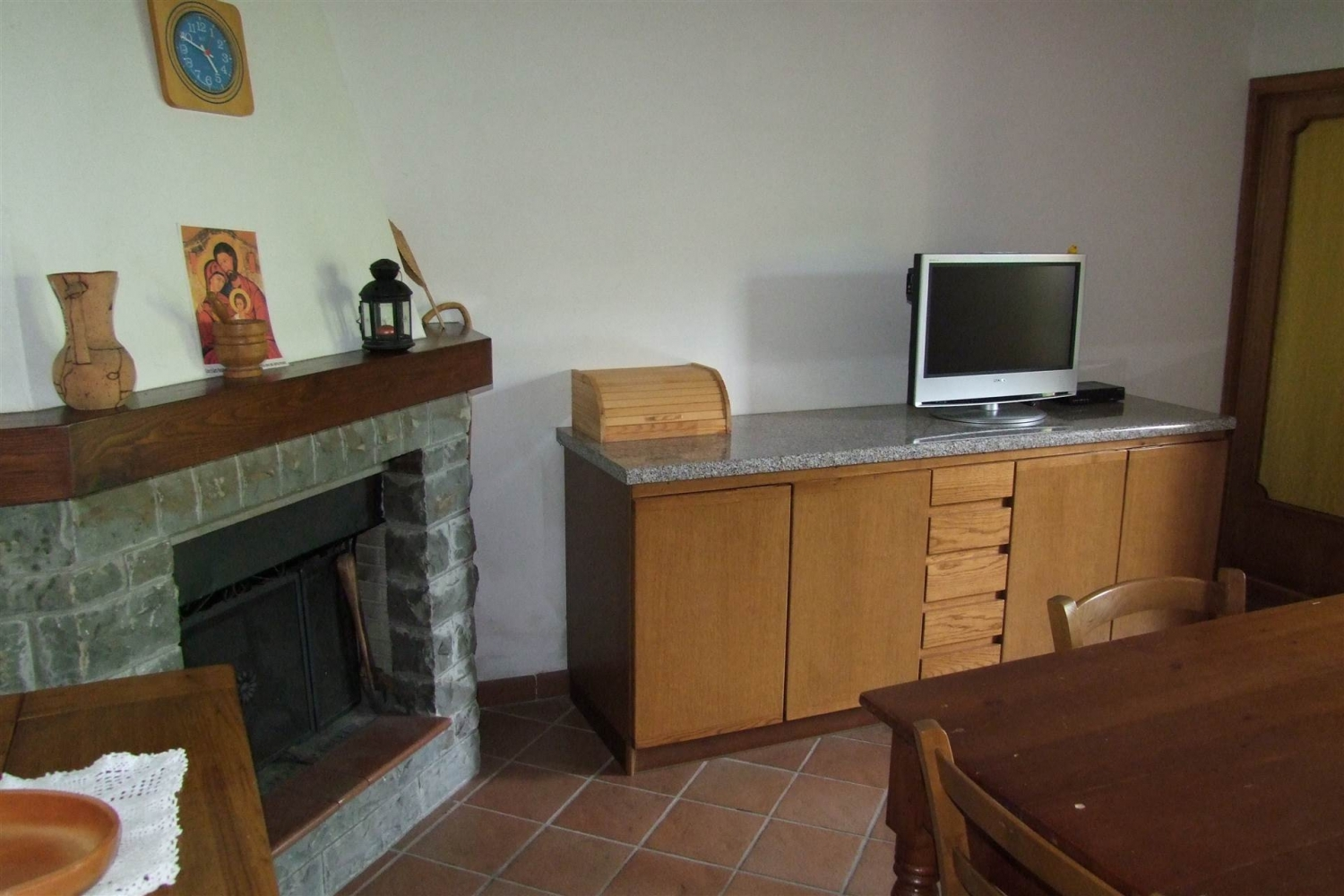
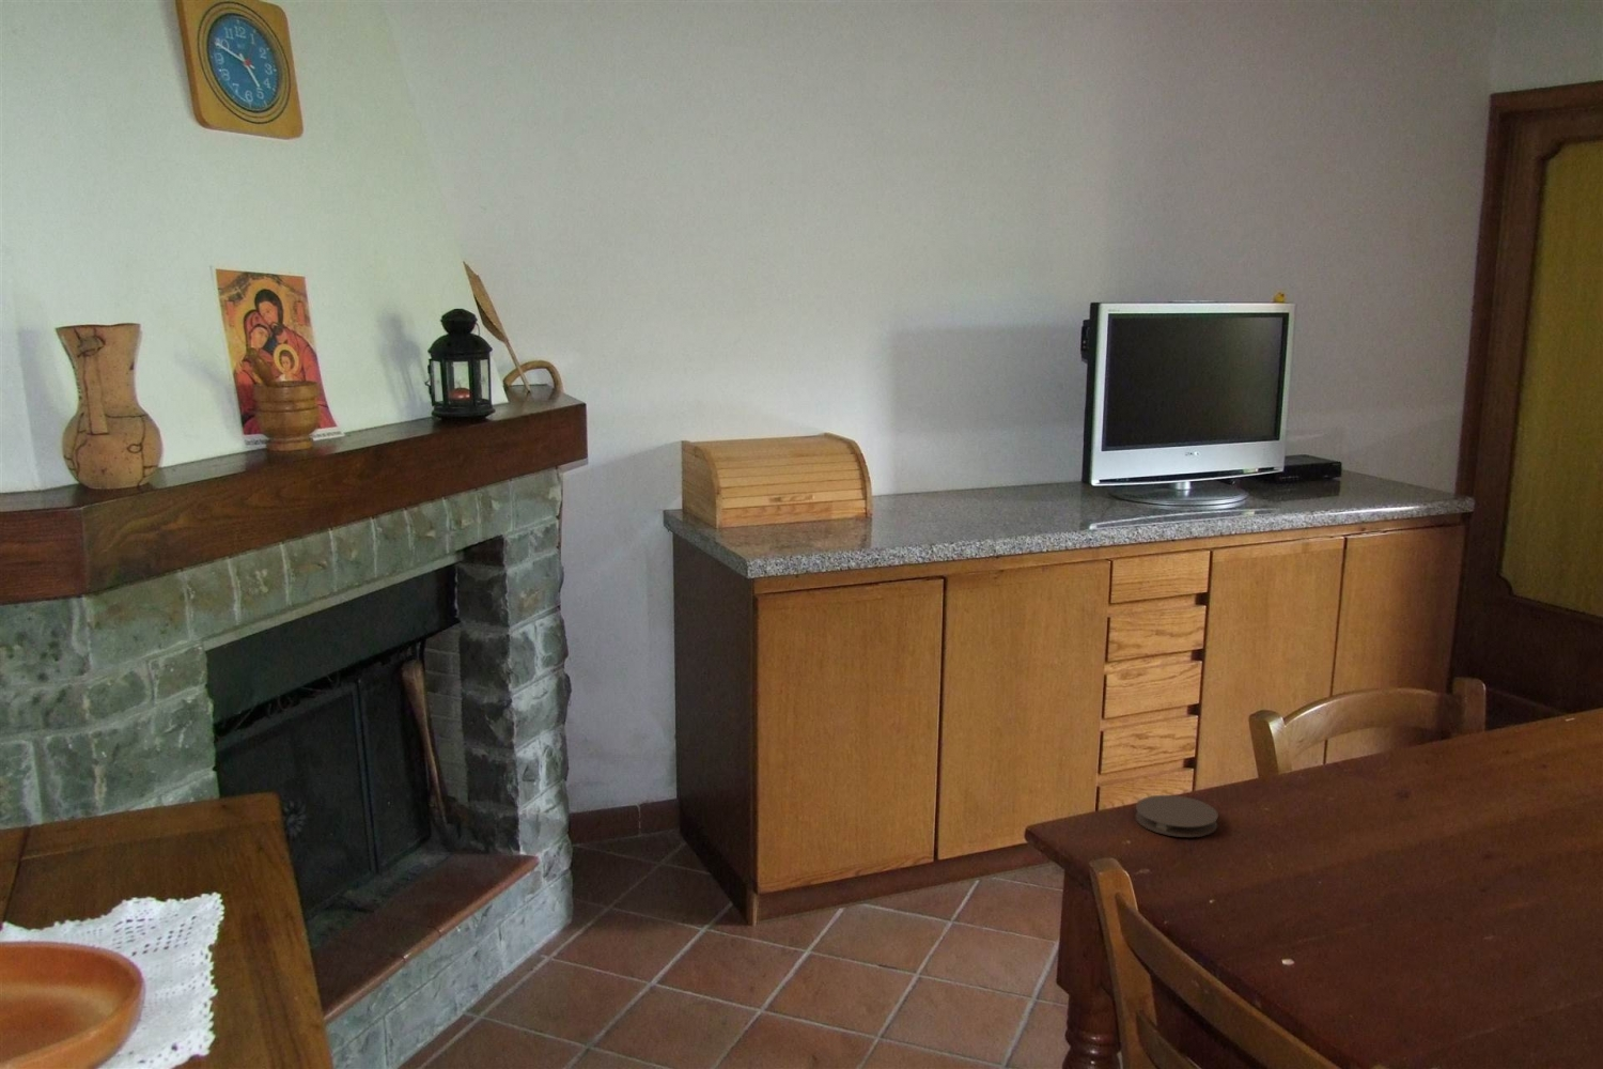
+ coaster (1176, 815)
